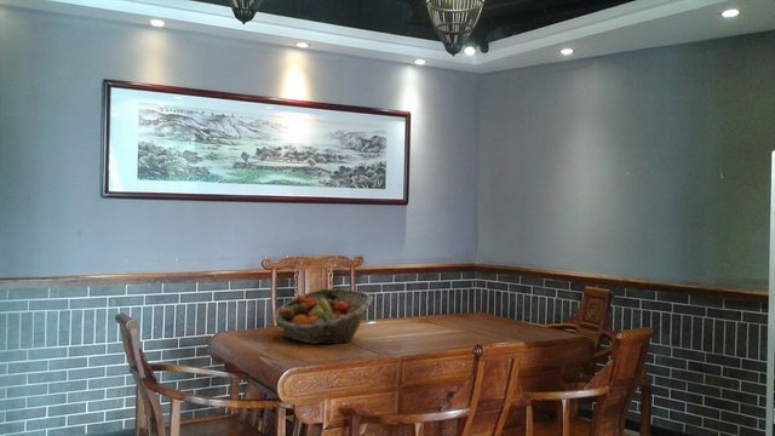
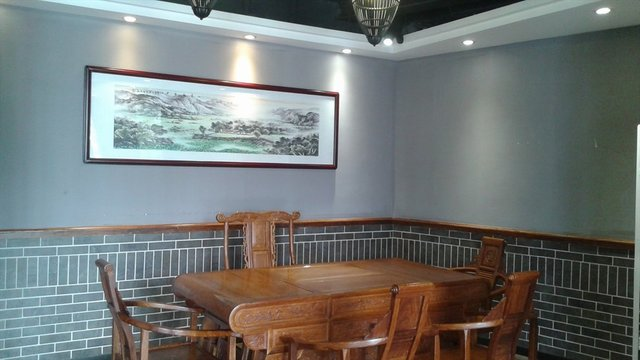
- fruit basket (322, 315)
